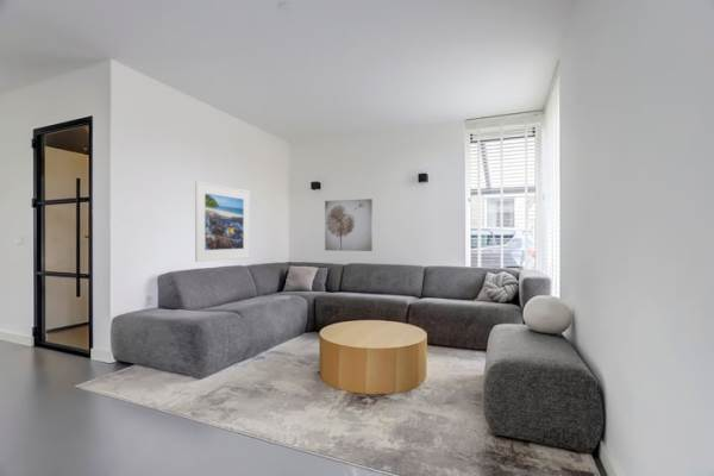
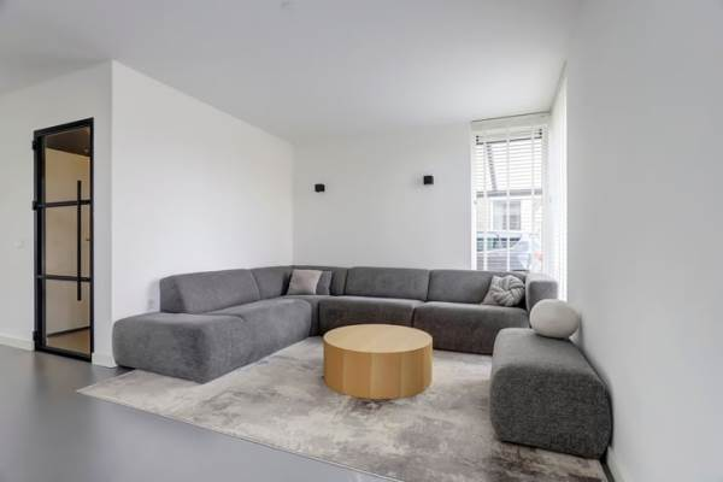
- wall art (347, 225)
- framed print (225, 223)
